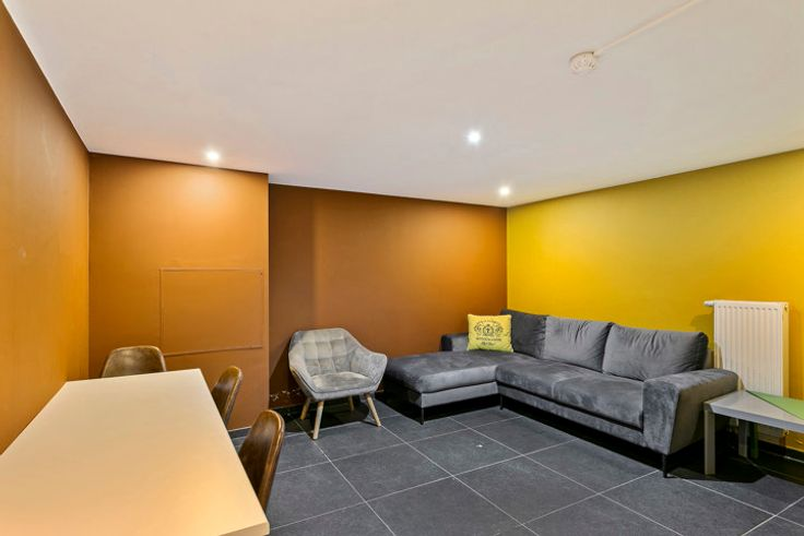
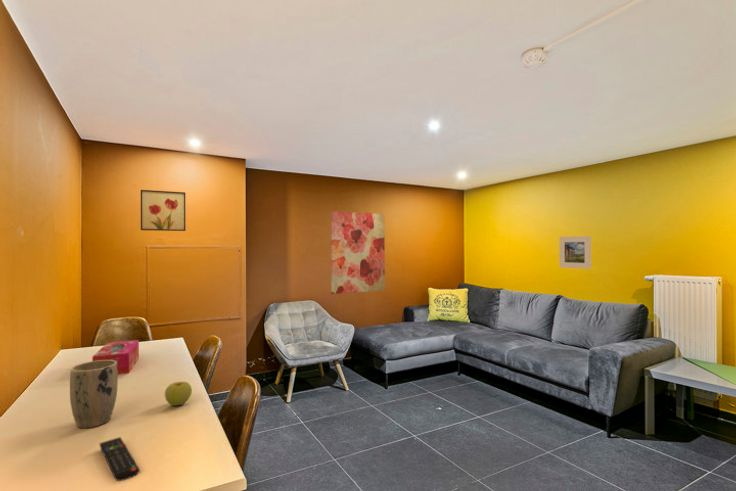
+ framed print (574, 252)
+ tissue box (117, 357)
+ plant pot (94, 393)
+ apple (178, 393)
+ wall art (163, 210)
+ remote control (118, 458)
+ wall art (358, 252)
